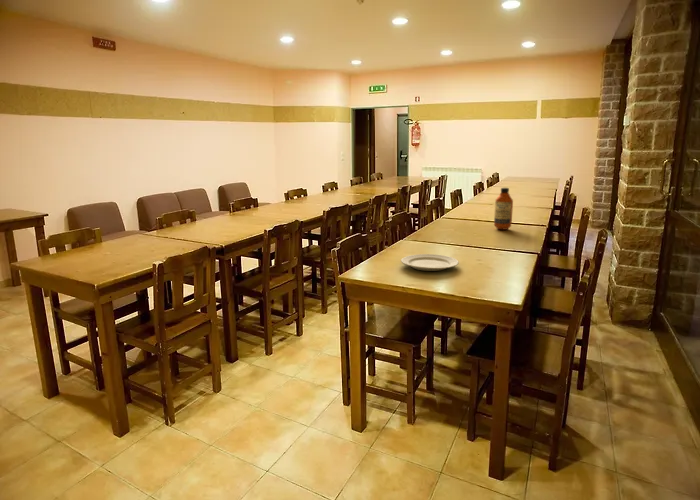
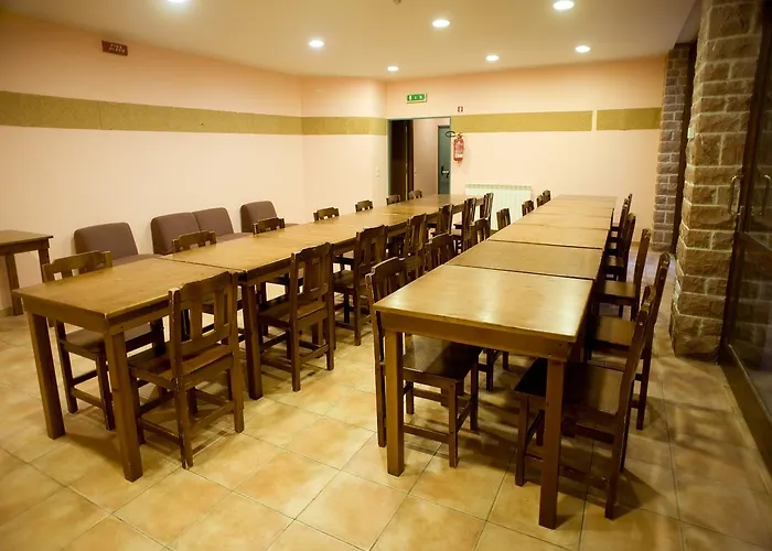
- bottle (503, 208)
- chinaware (429, 263)
